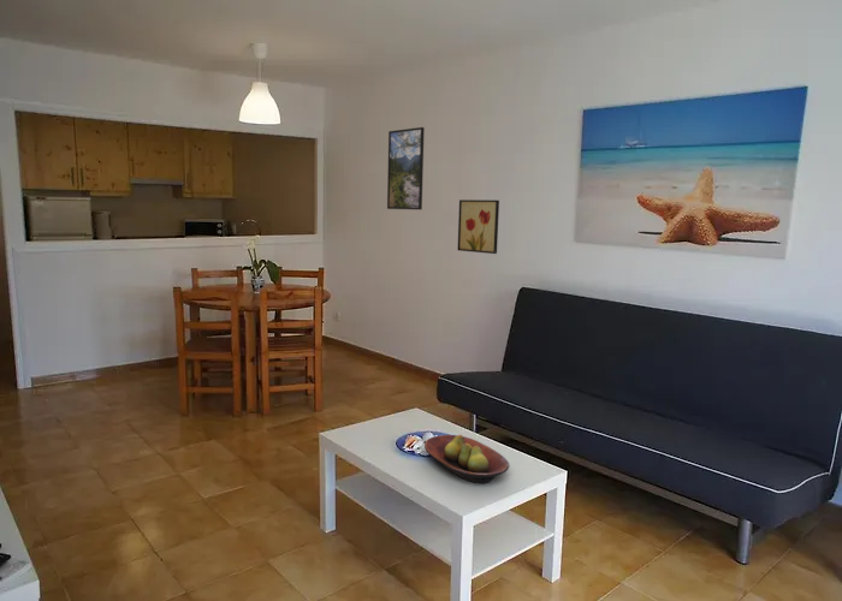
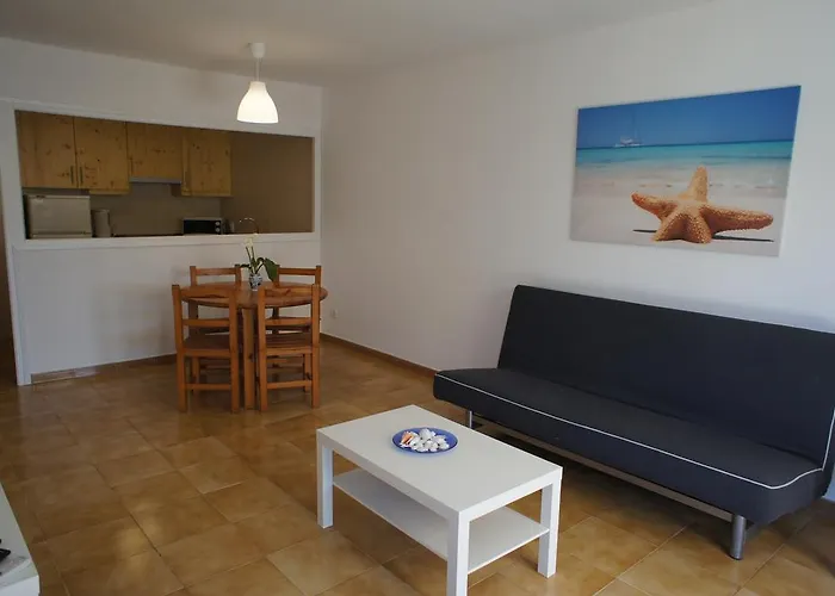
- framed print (404, 169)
- wall art (478, 226)
- fruit bowl (464, 454)
